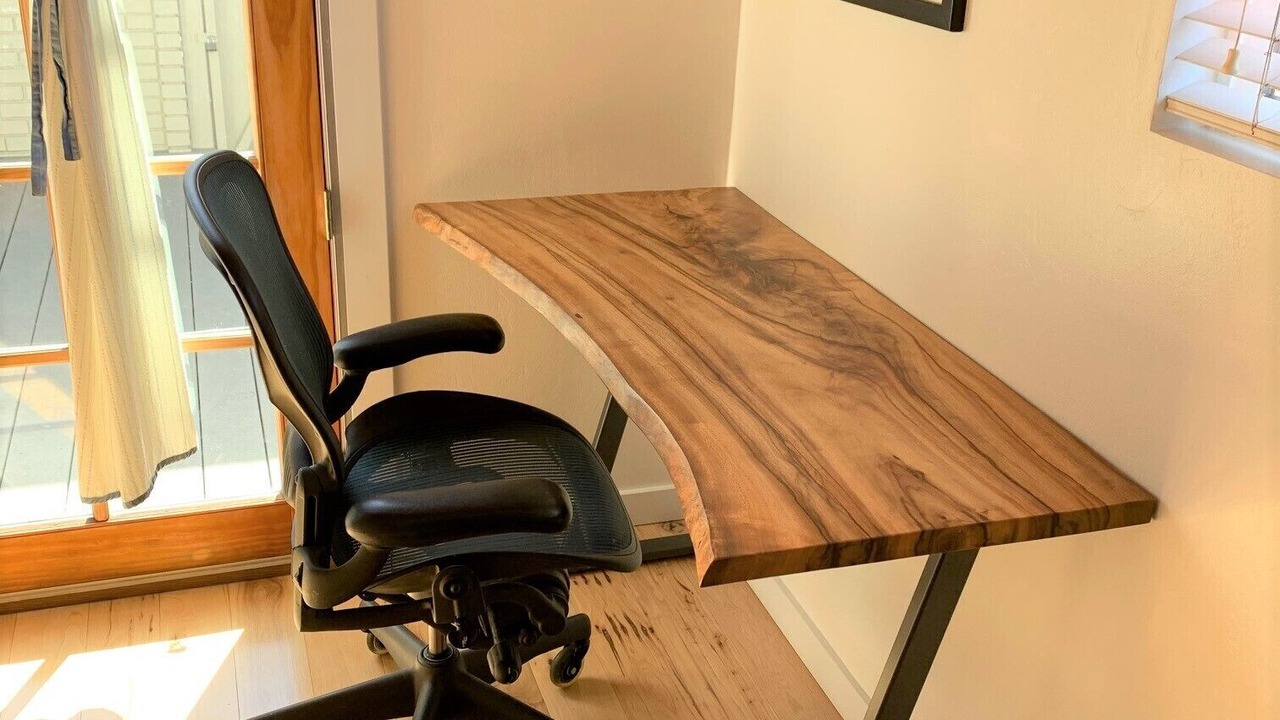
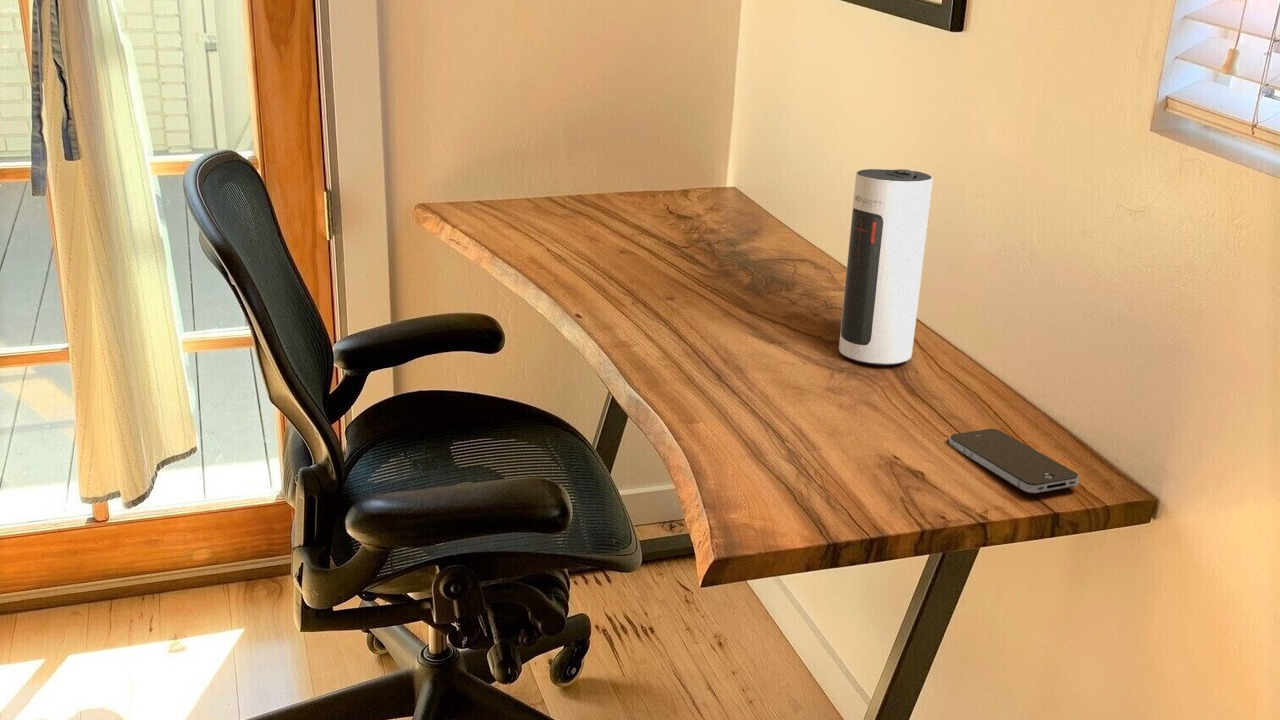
+ speaker (884, 264)
+ smartphone (1010, 459)
